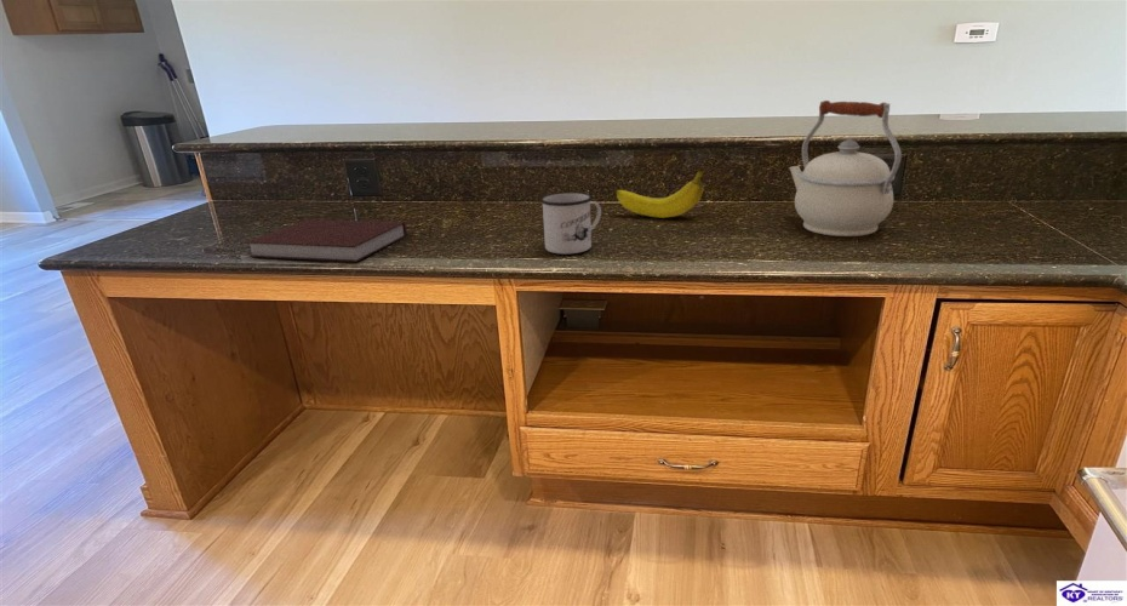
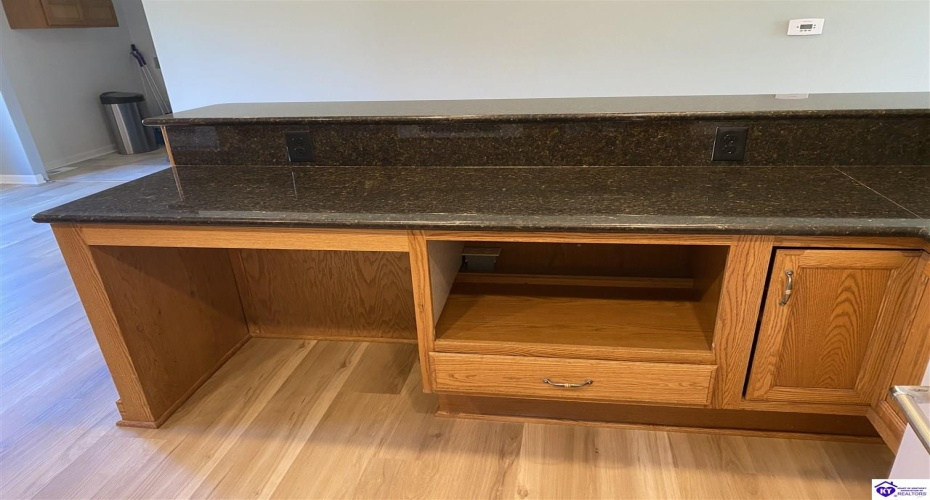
- kettle (839, 165)
- mug (573, 221)
- notebook (330, 239)
- fruit (663, 198)
